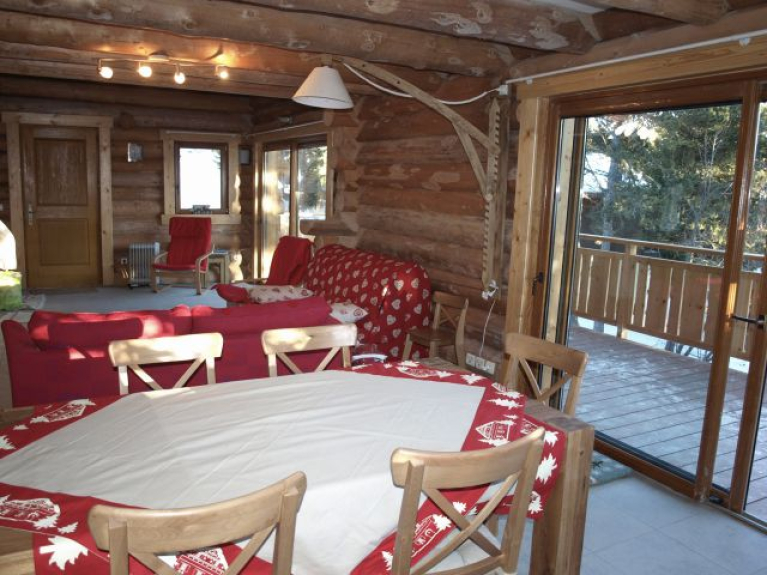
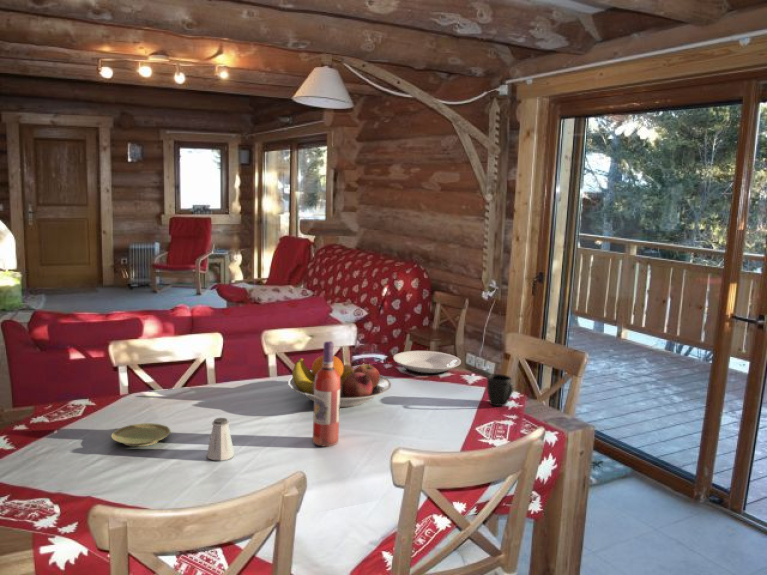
+ mug (501, 392)
+ fruit bowl (340, 378)
+ plate (141, 436)
+ plate (426, 364)
+ wine bottle (327, 392)
+ saltshaker (220, 437)
